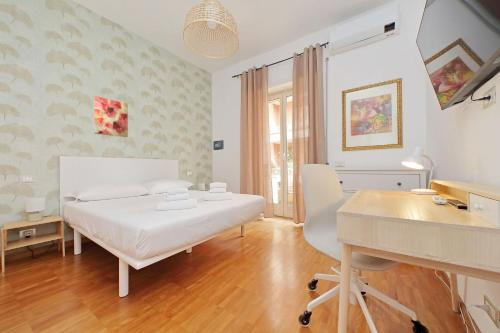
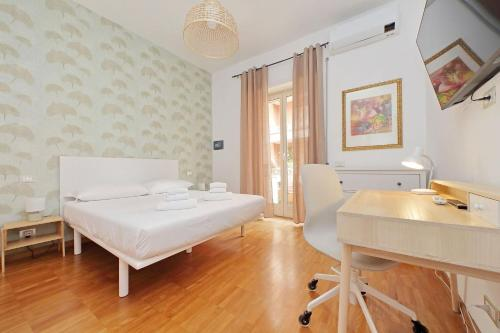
- wall art (111, 117)
